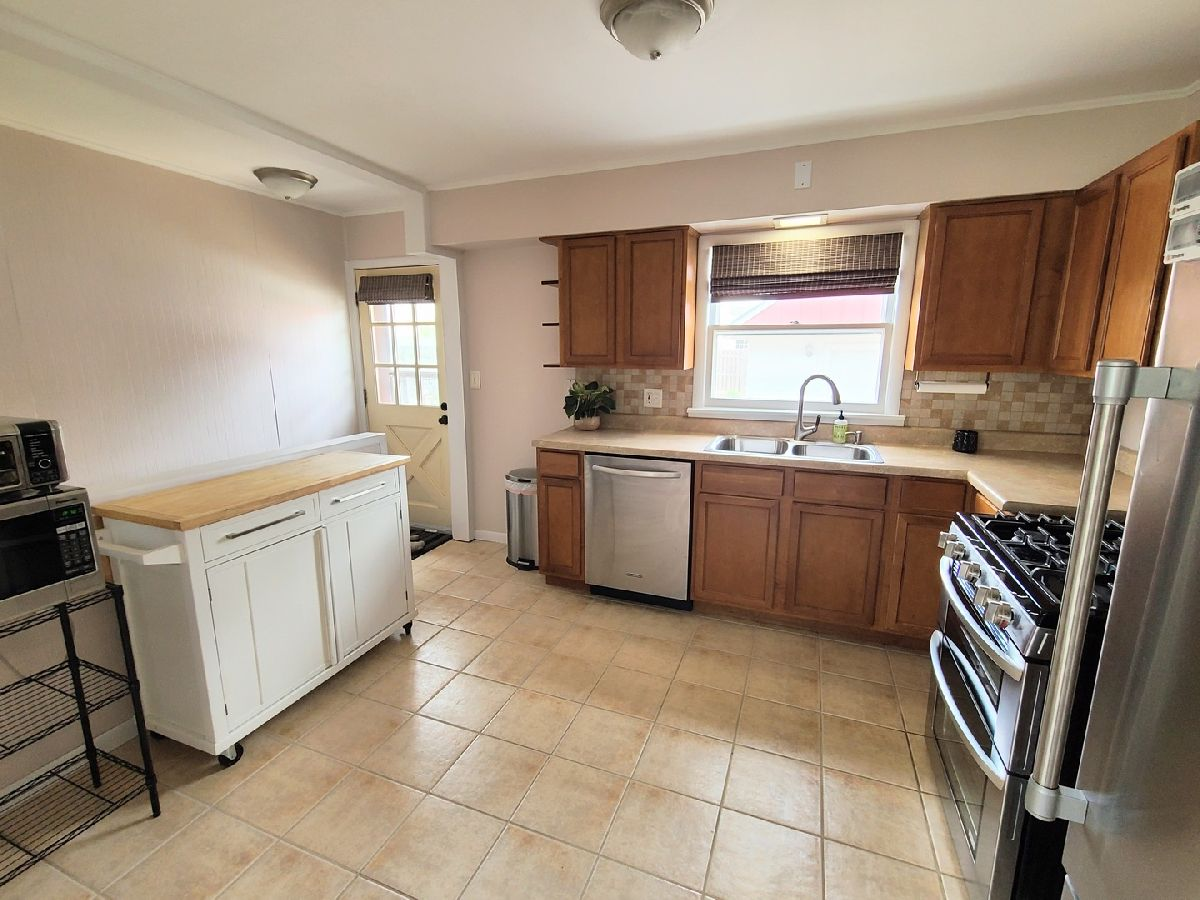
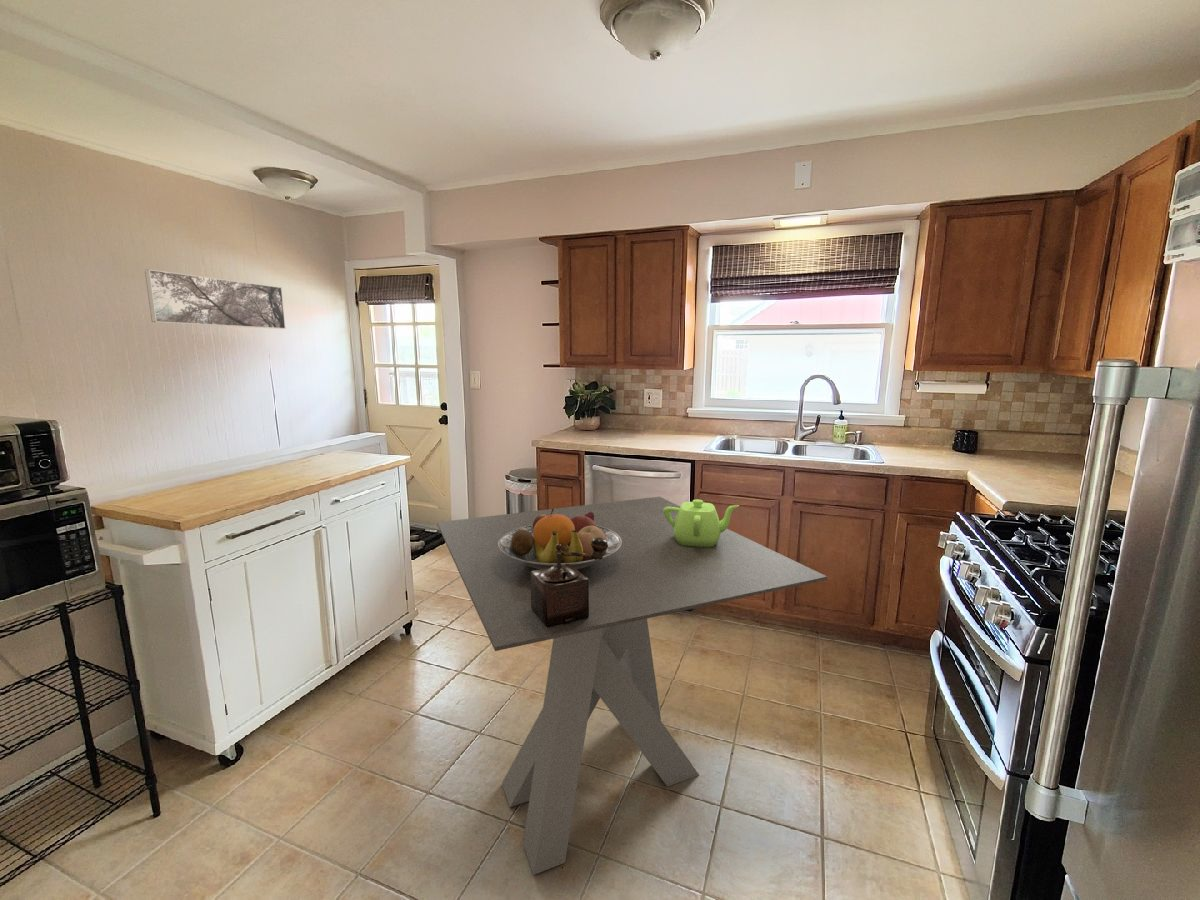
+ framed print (223, 302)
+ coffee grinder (570, 574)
+ fruit bowl (560, 535)
+ teapot (698, 519)
+ dining table (605, 669)
